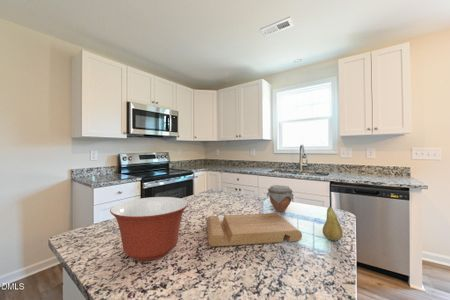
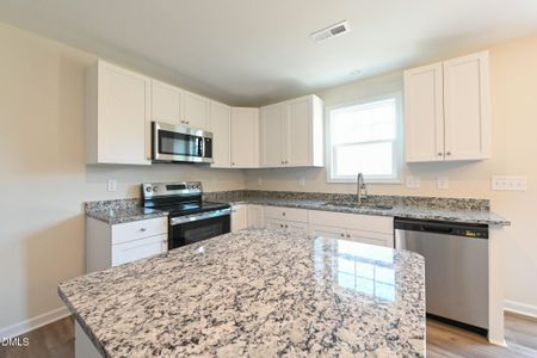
- fruit (332, 223)
- jar (280, 198)
- cutting board (249, 227)
- mixing bowl (151, 227)
